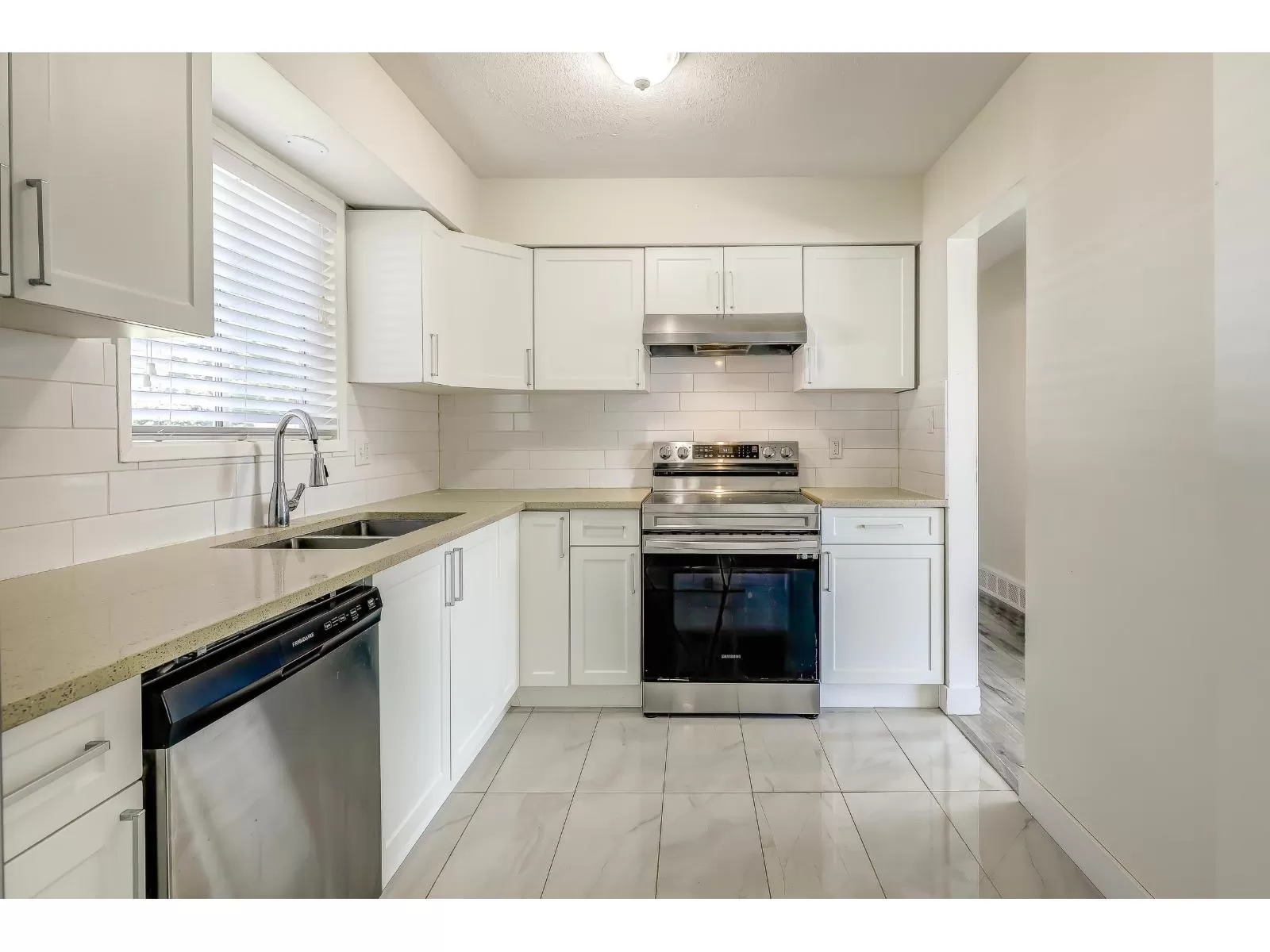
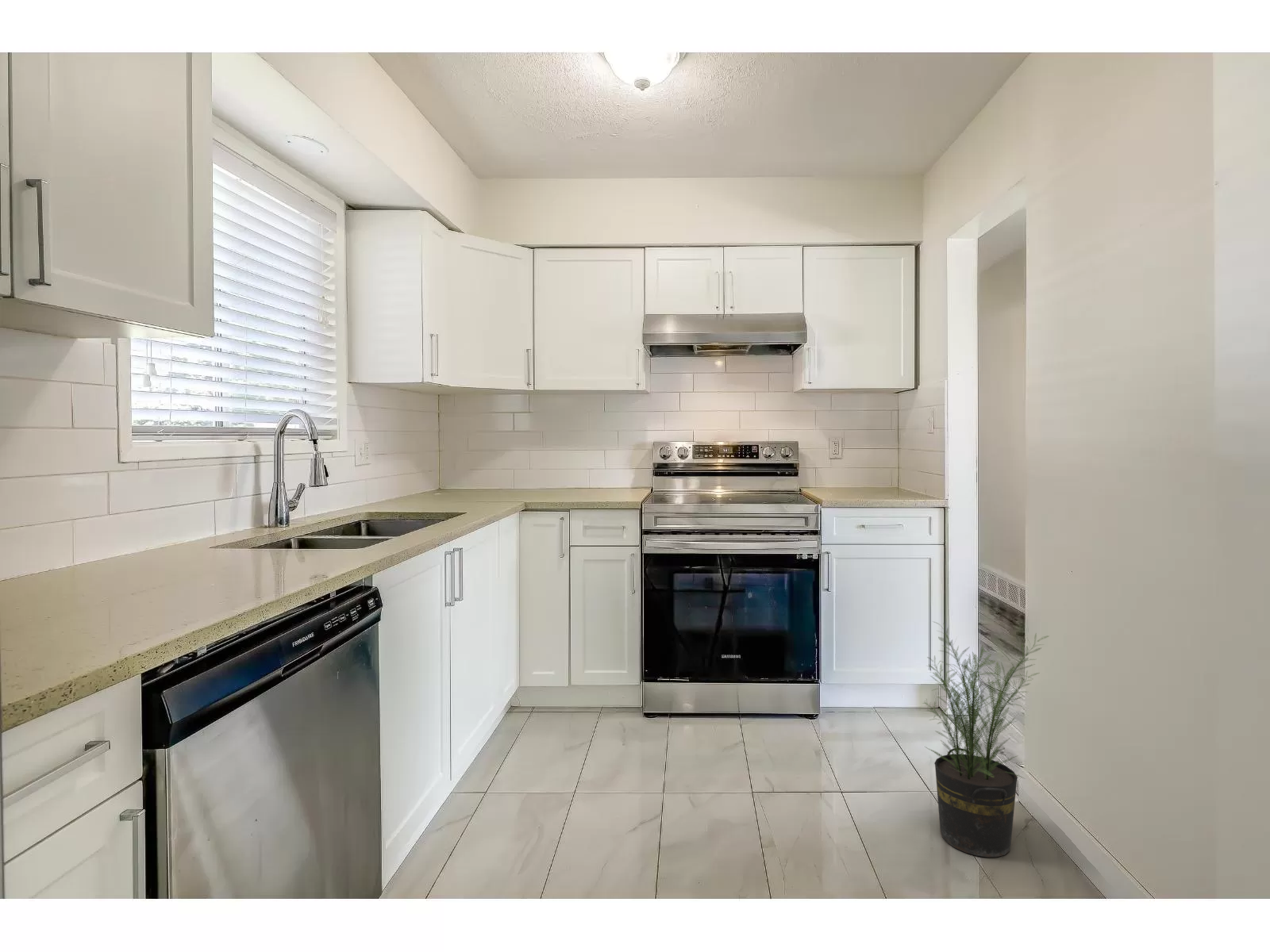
+ potted plant (979, 734)
